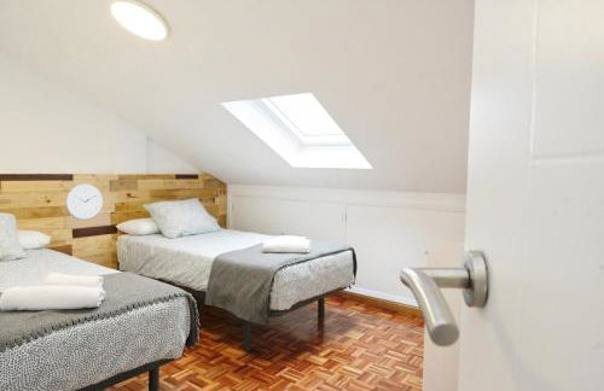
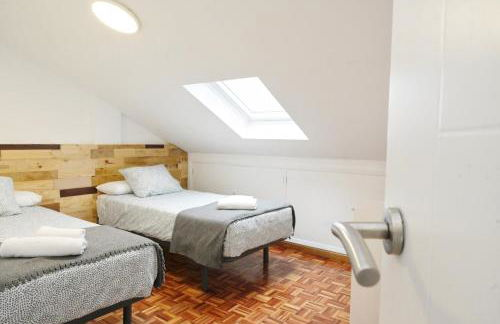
- wall clock (85, 202)
